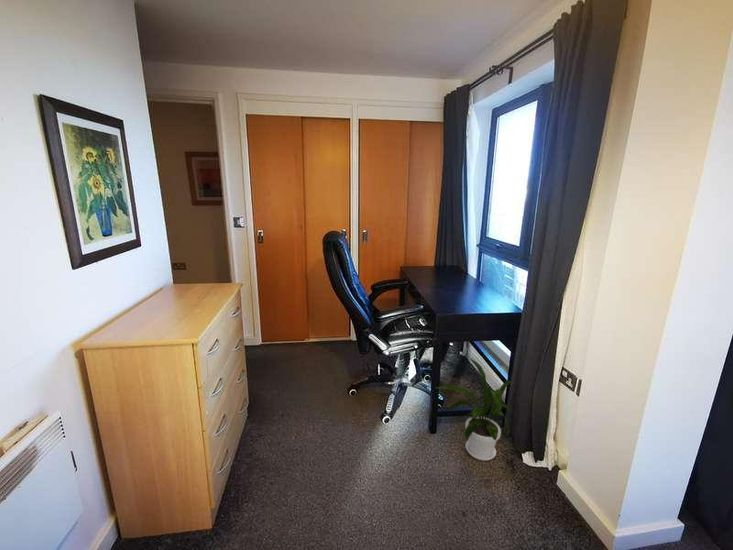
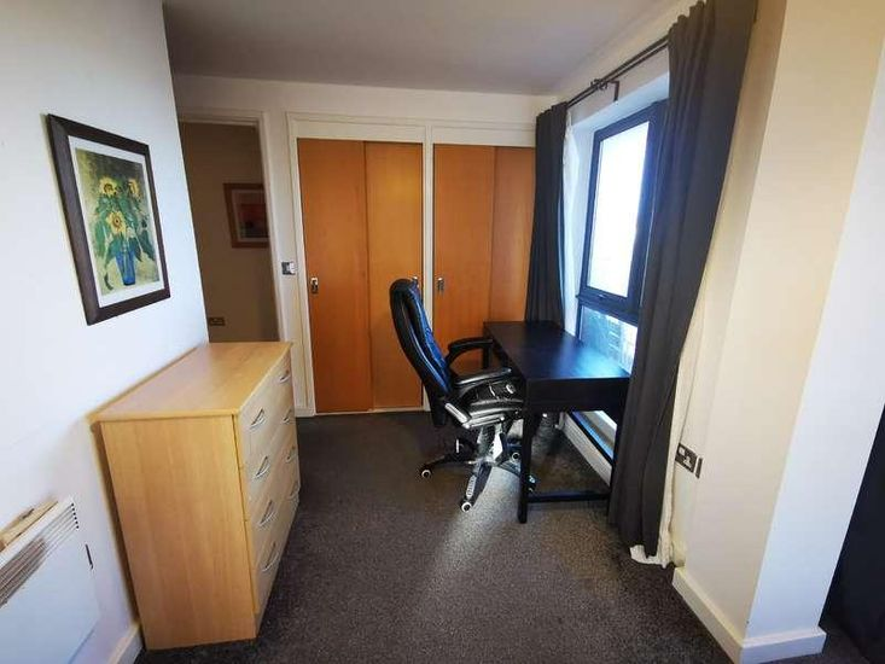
- house plant (481, 411)
